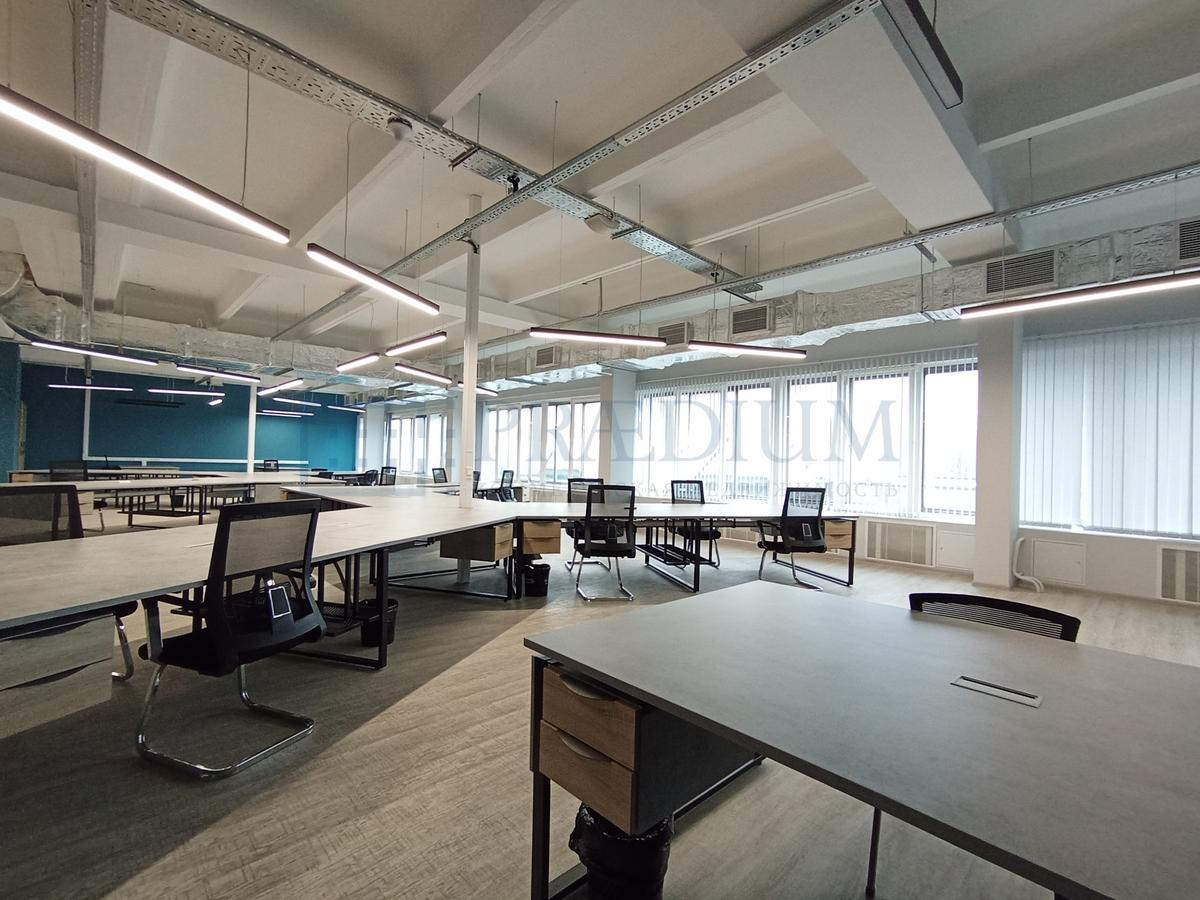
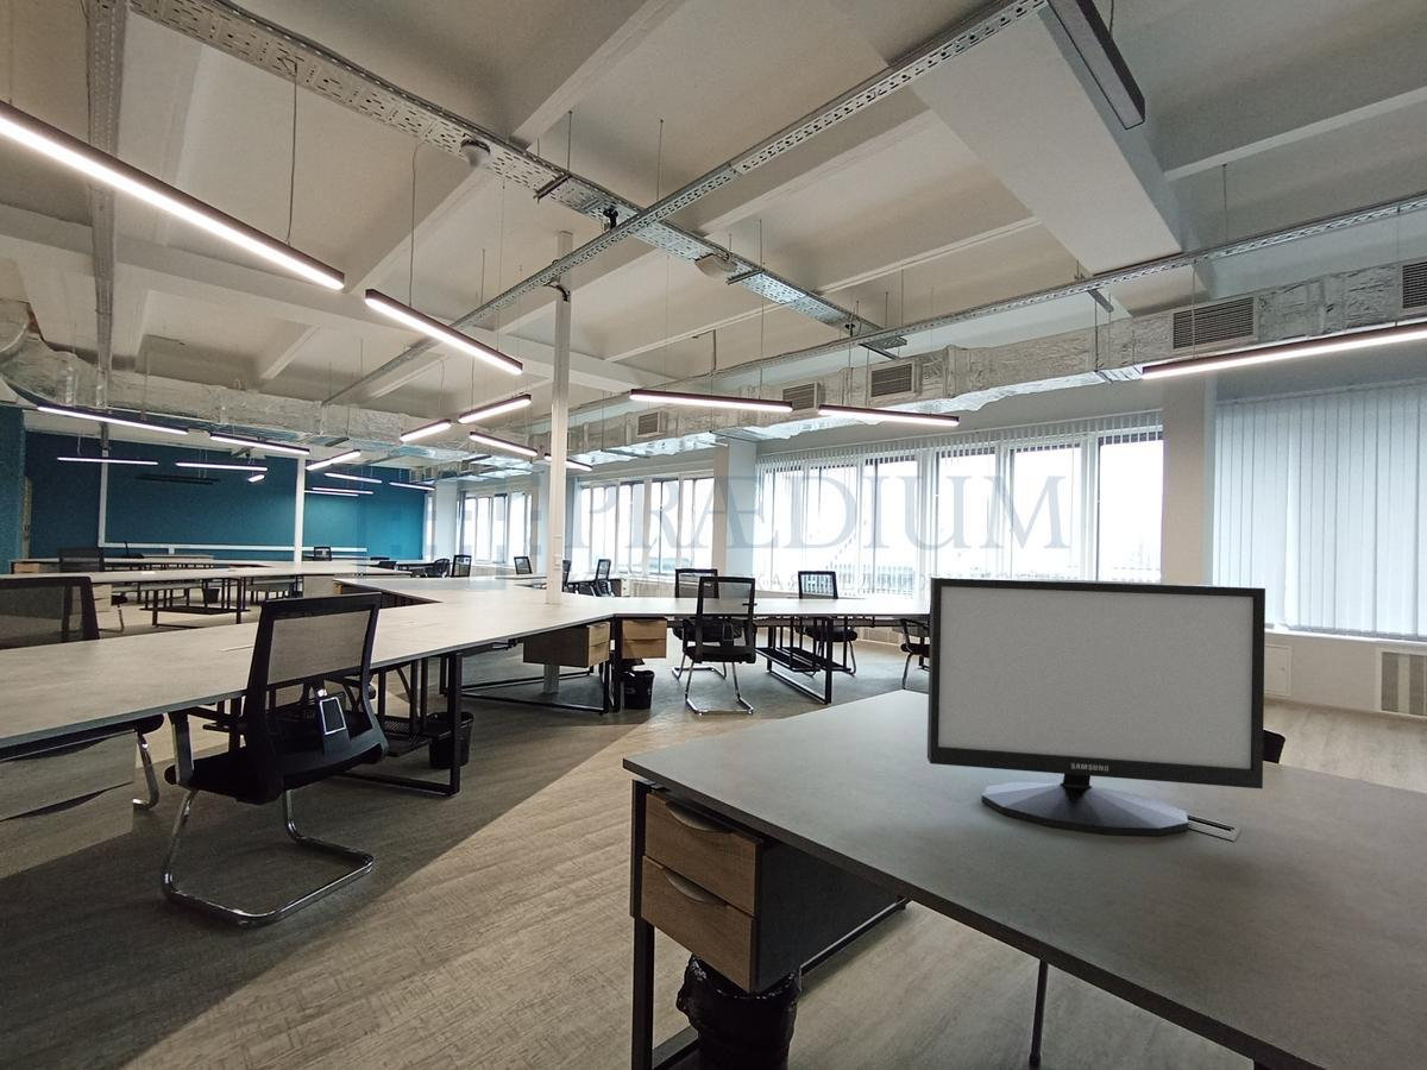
+ monitor (1083, 696)
